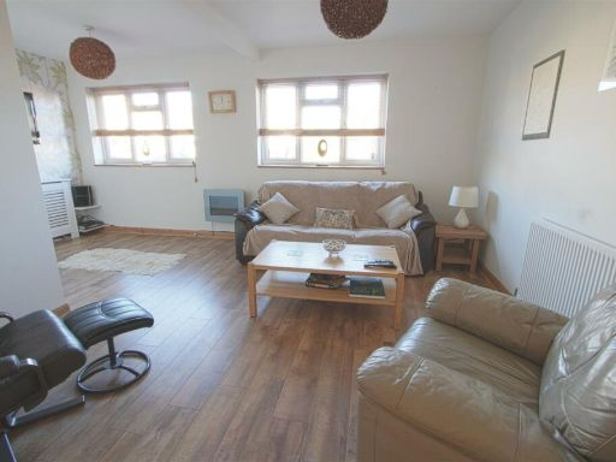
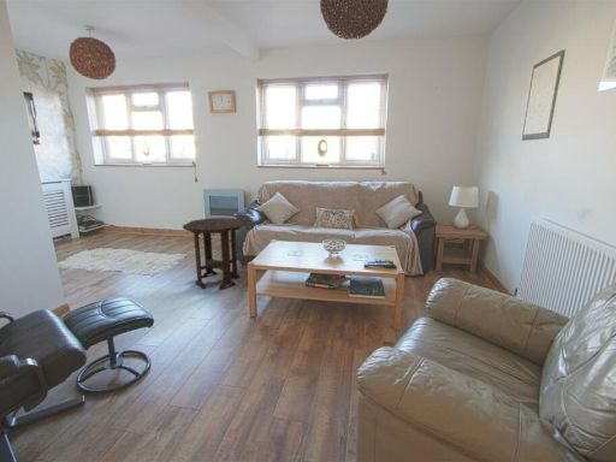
+ side table (221, 253)
